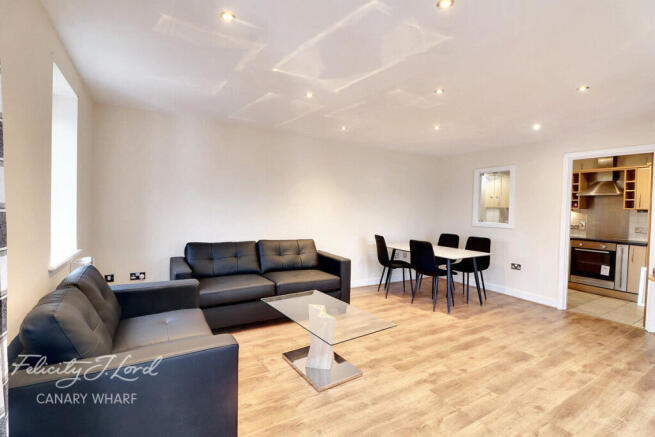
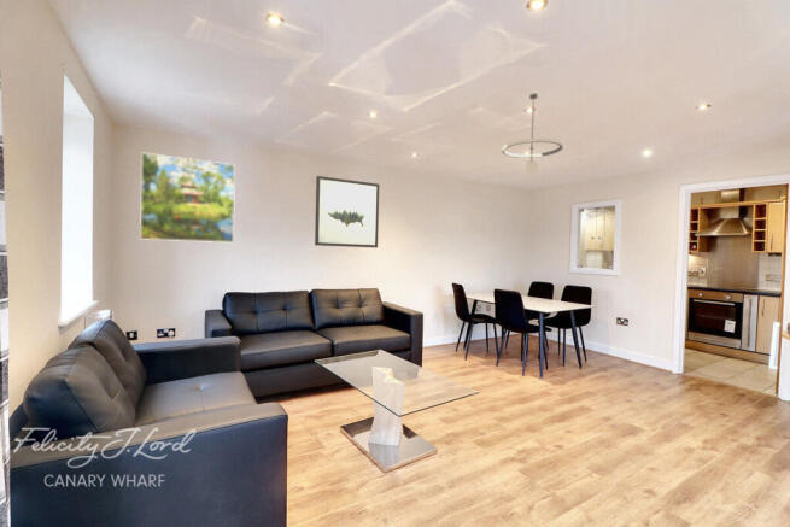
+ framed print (189, 199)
+ wall art (347, 213)
+ pendant light (532, 134)
